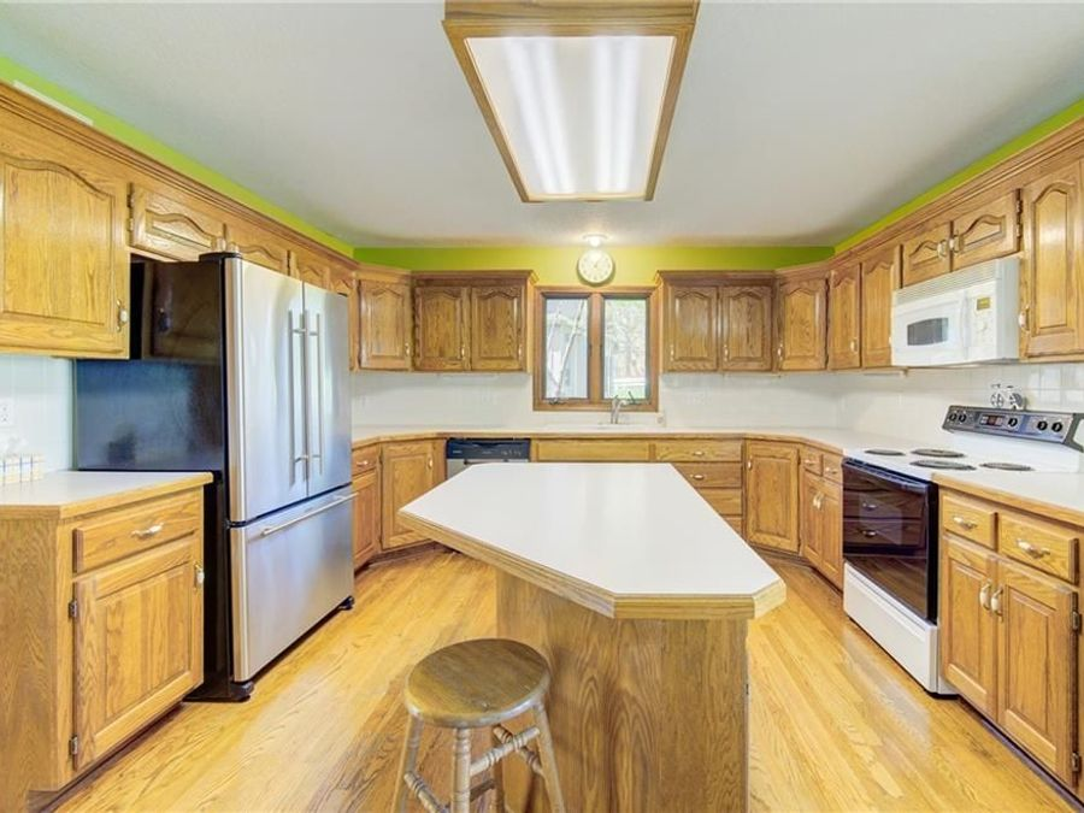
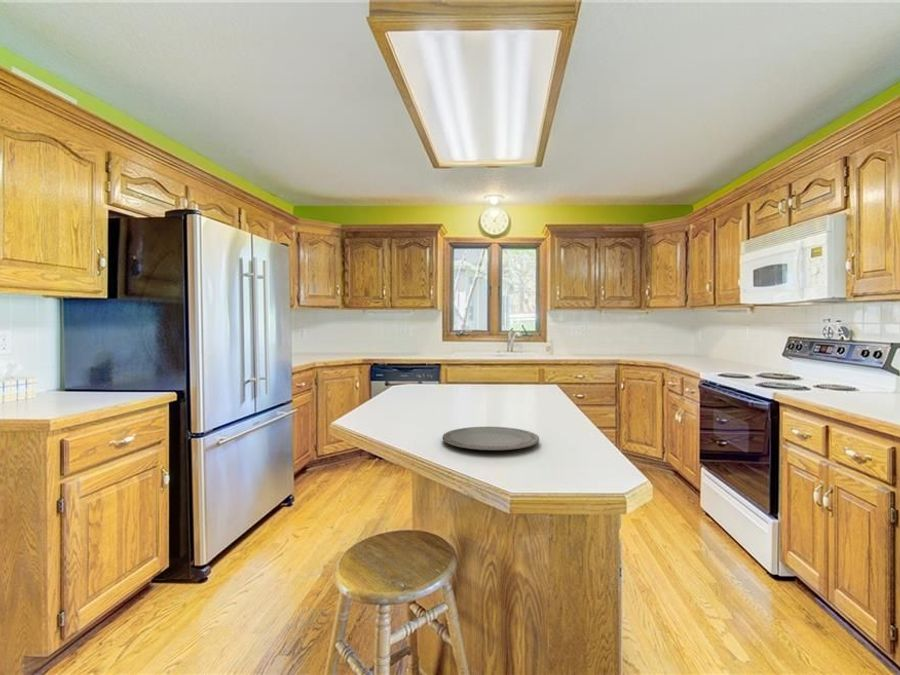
+ plate (490, 439)
